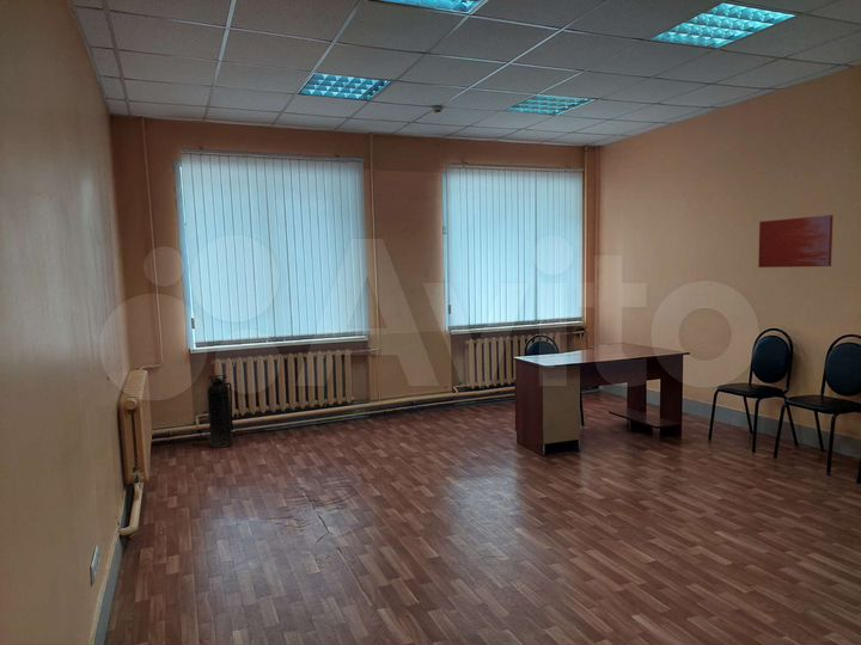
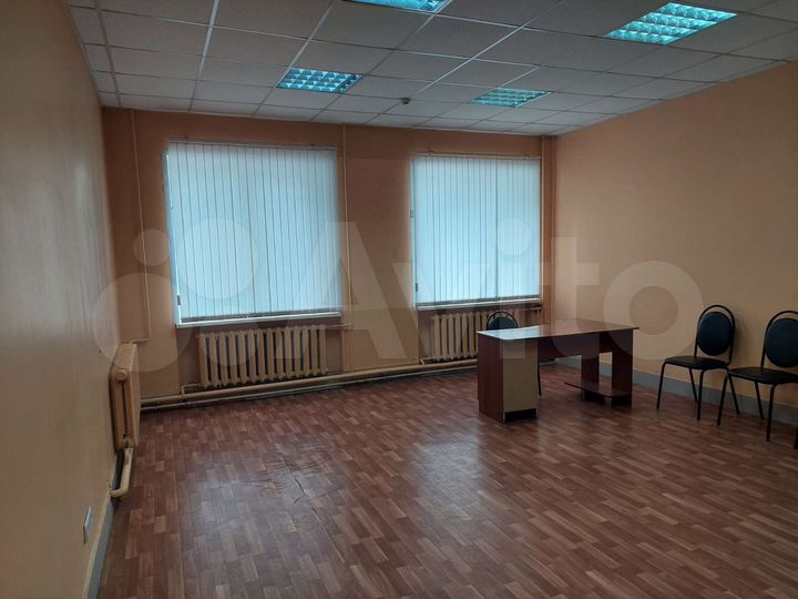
- fire extinguisher (220, 410)
- wall art (793, 242)
